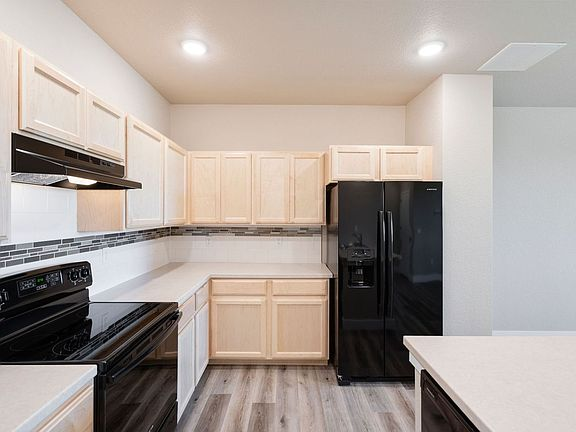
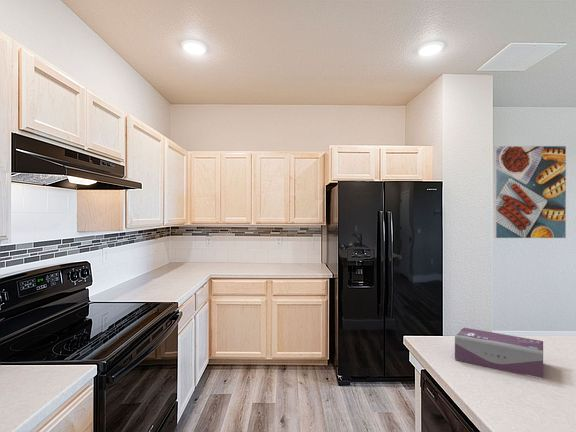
+ tissue box (498, 349)
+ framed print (530, 192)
